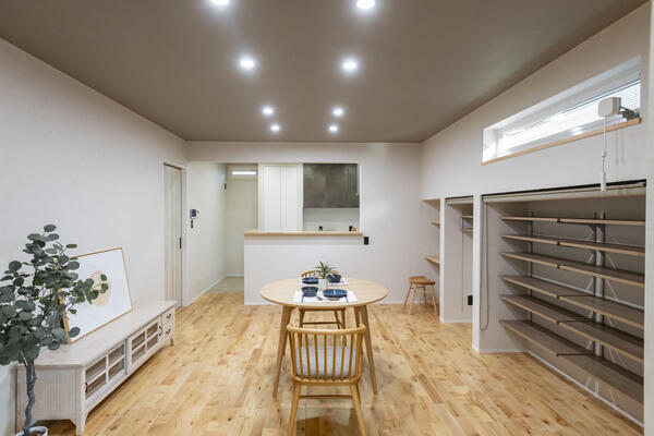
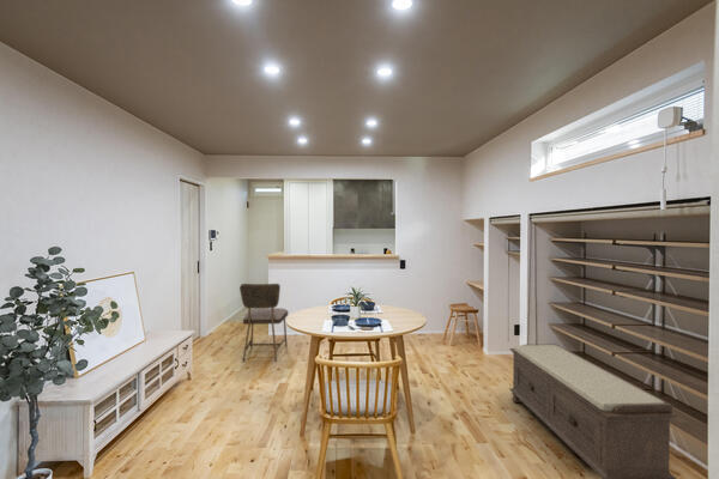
+ dining chair (264, 317)
+ bench (574, 401)
